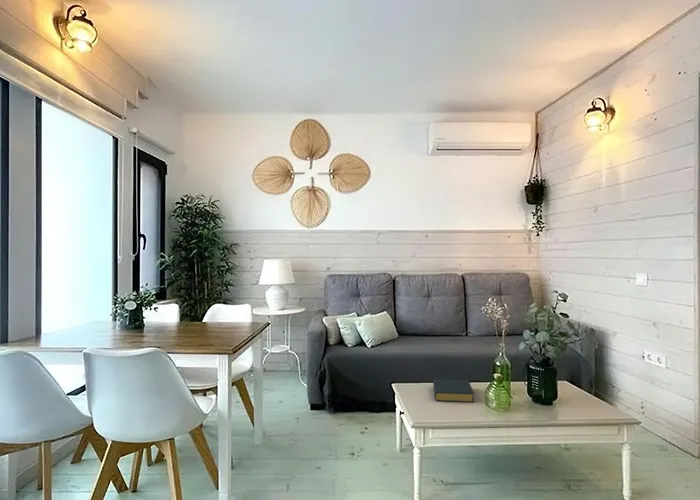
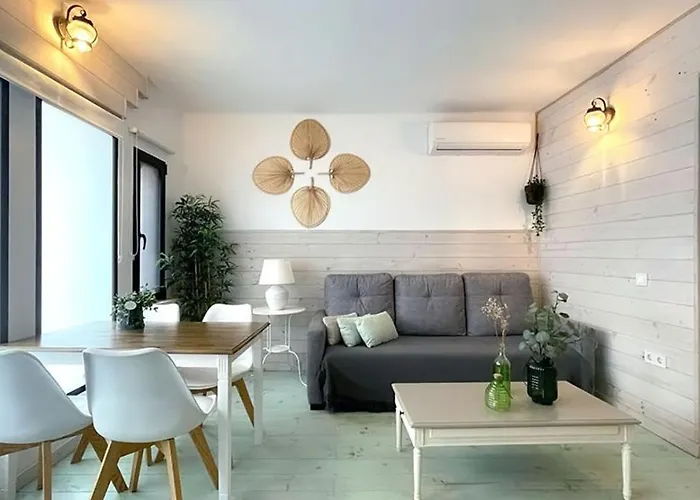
- hardback book (452, 389)
